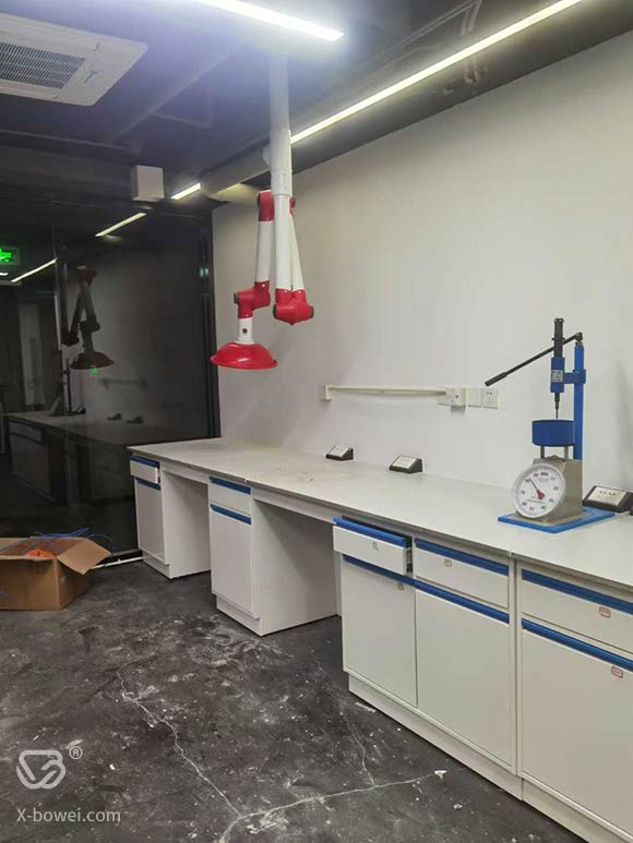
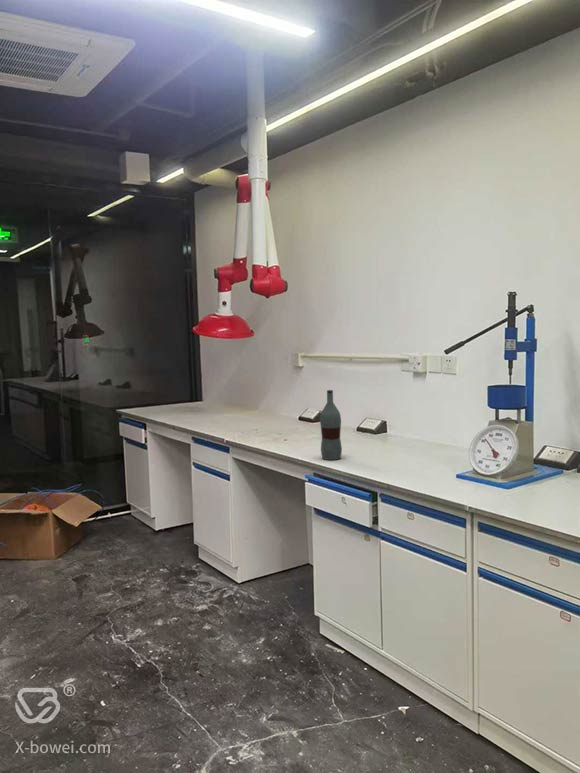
+ bottle (330, 424)
